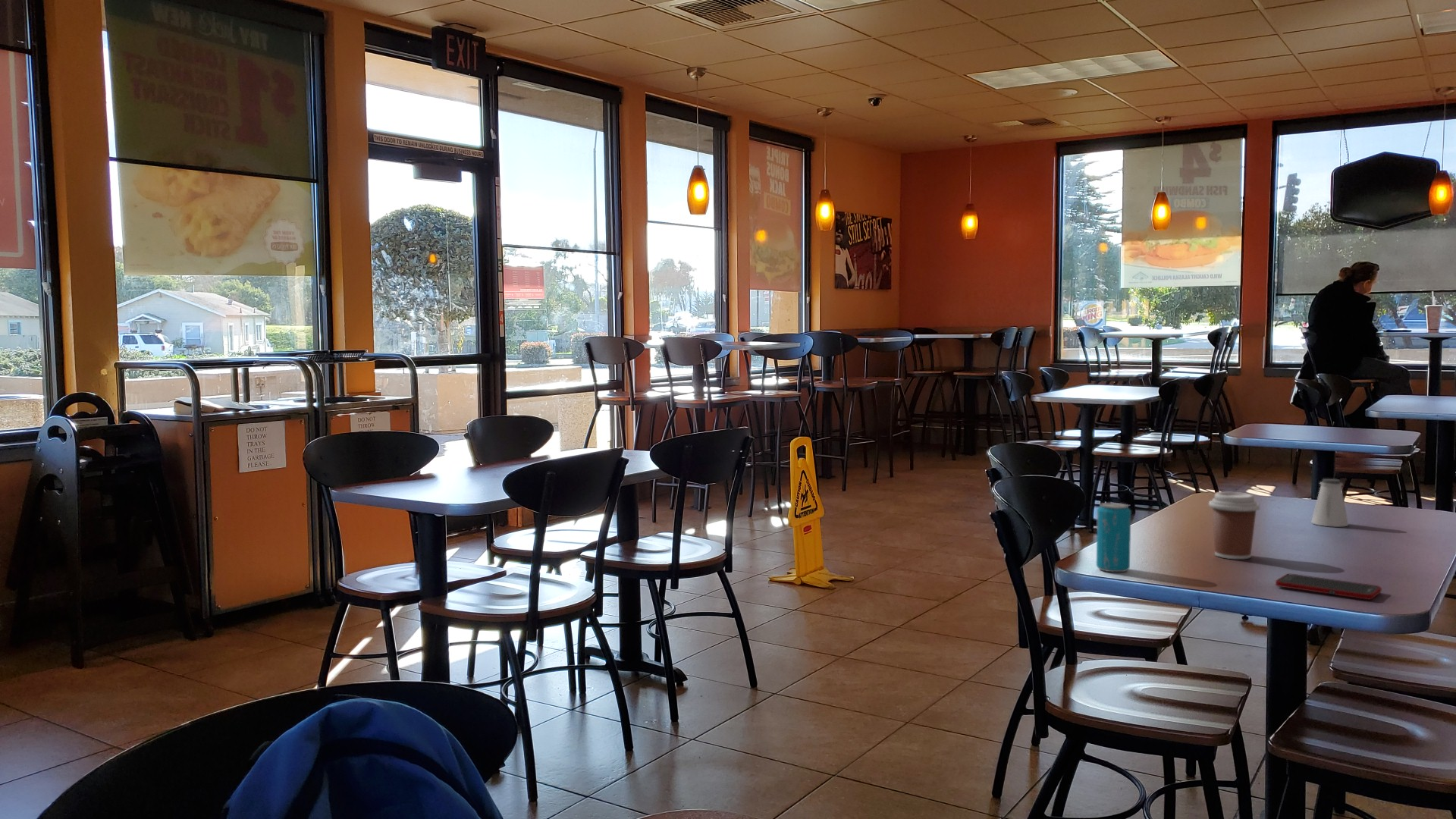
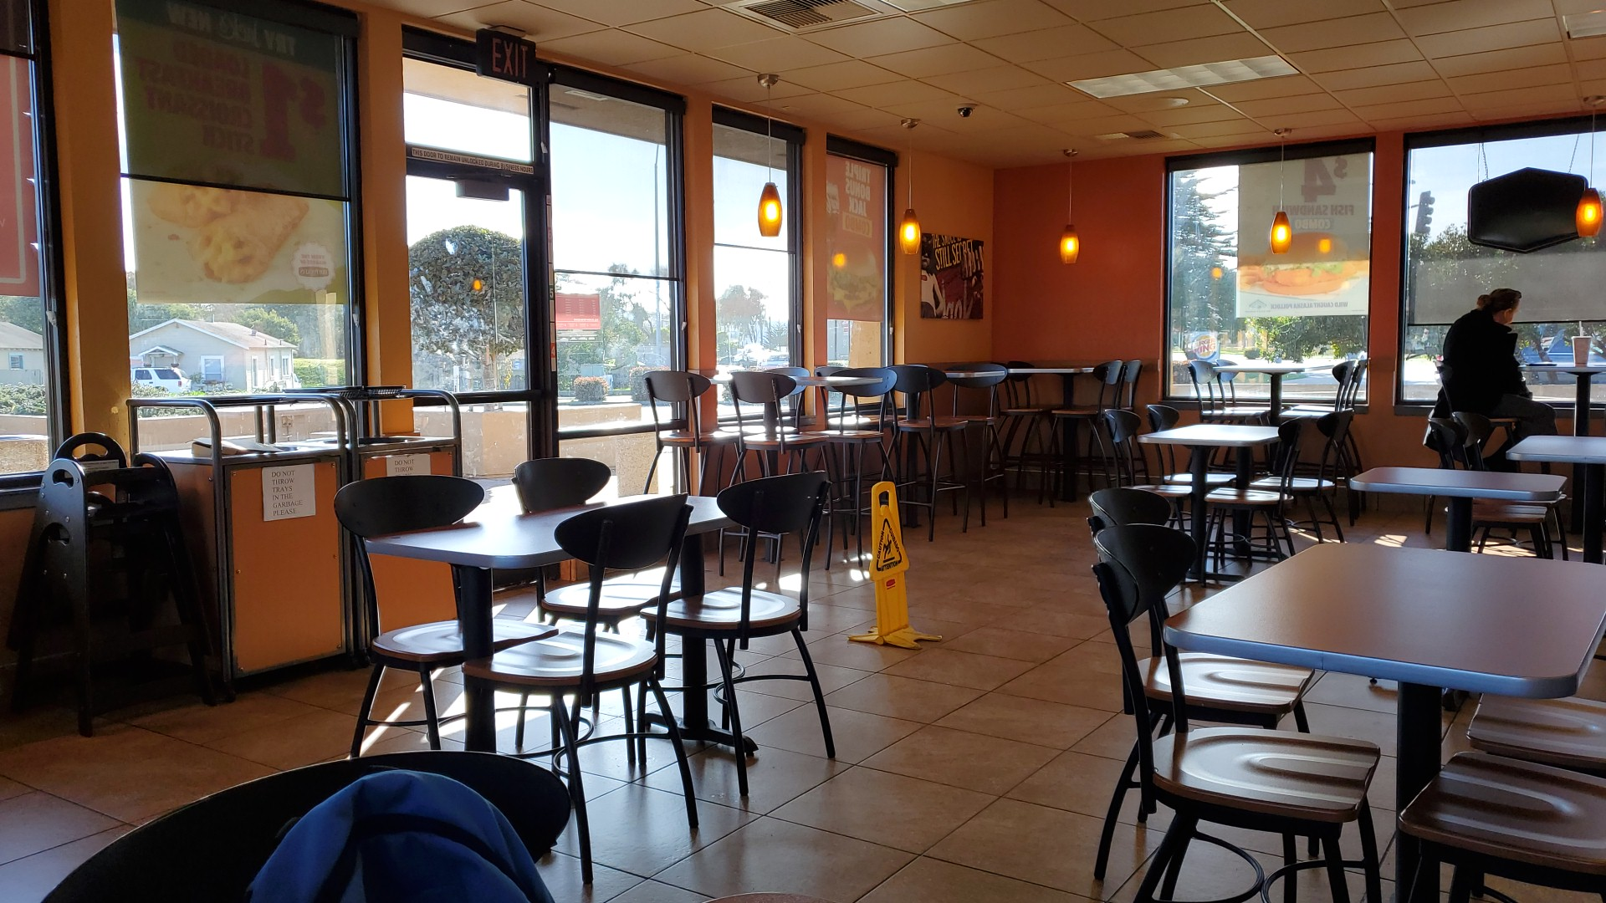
- beverage can (1113, 537)
- cell phone (1327, 586)
- coffee cup (1233, 525)
- saltshaker (1330, 501)
